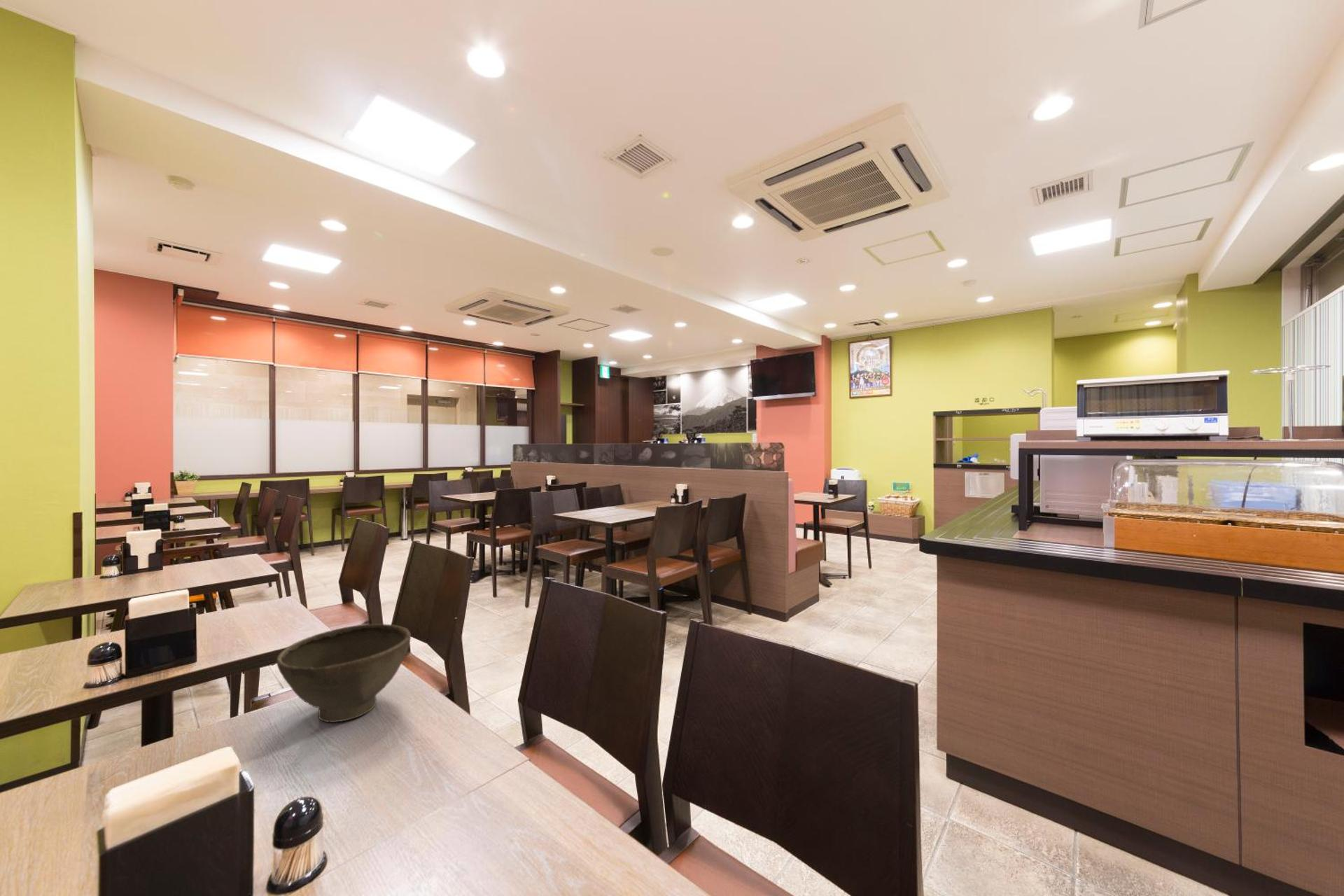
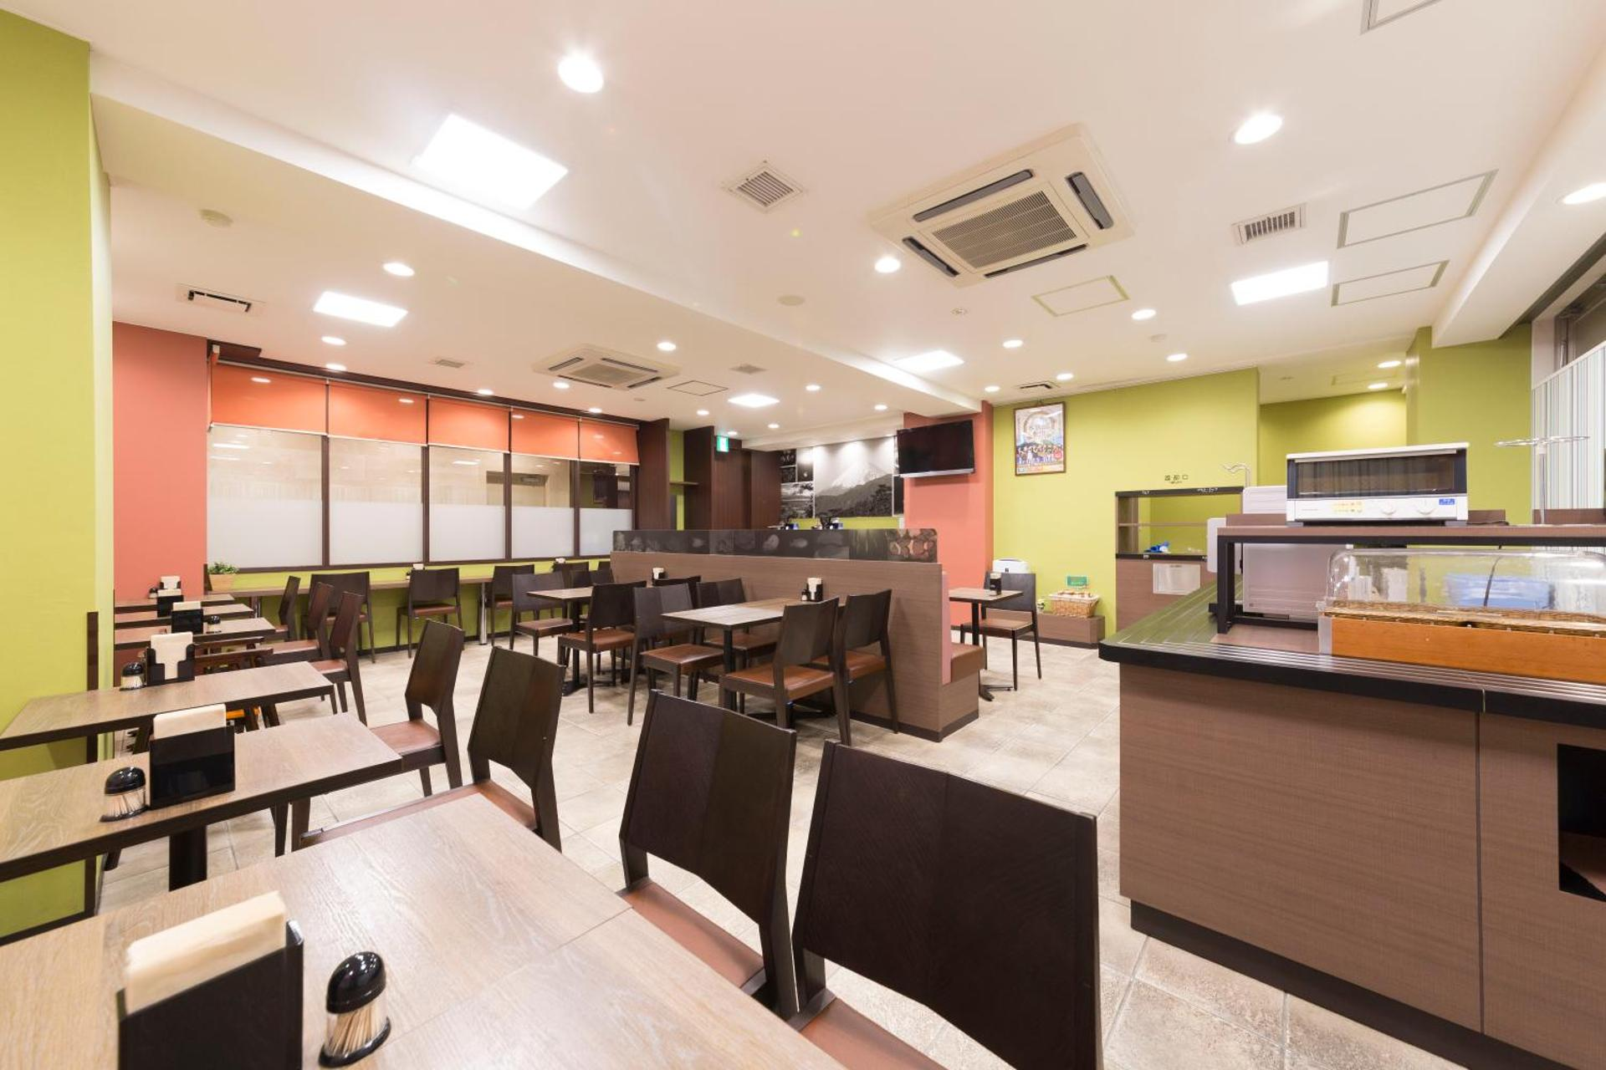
- bowl (348, 676)
